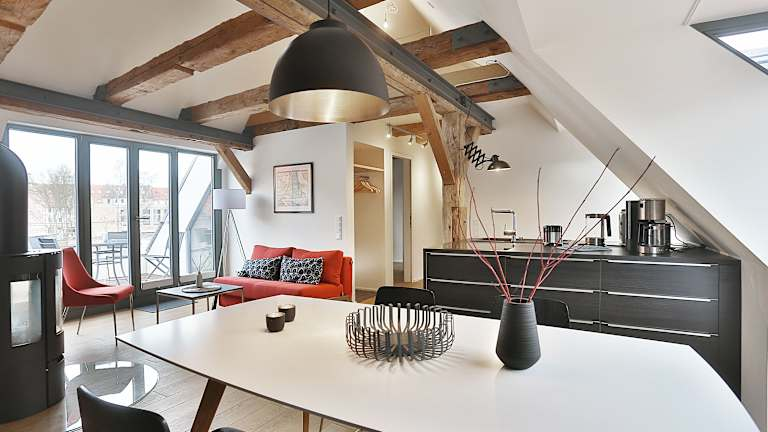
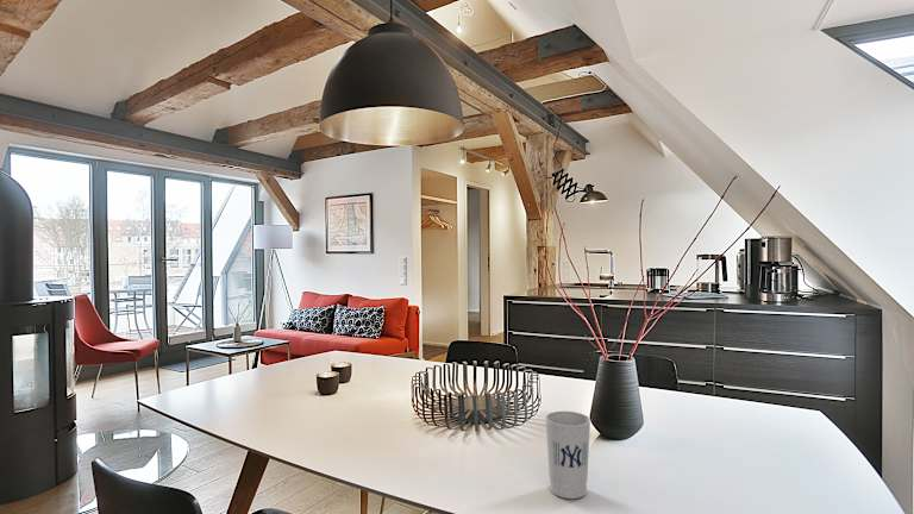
+ cup (568, 453)
